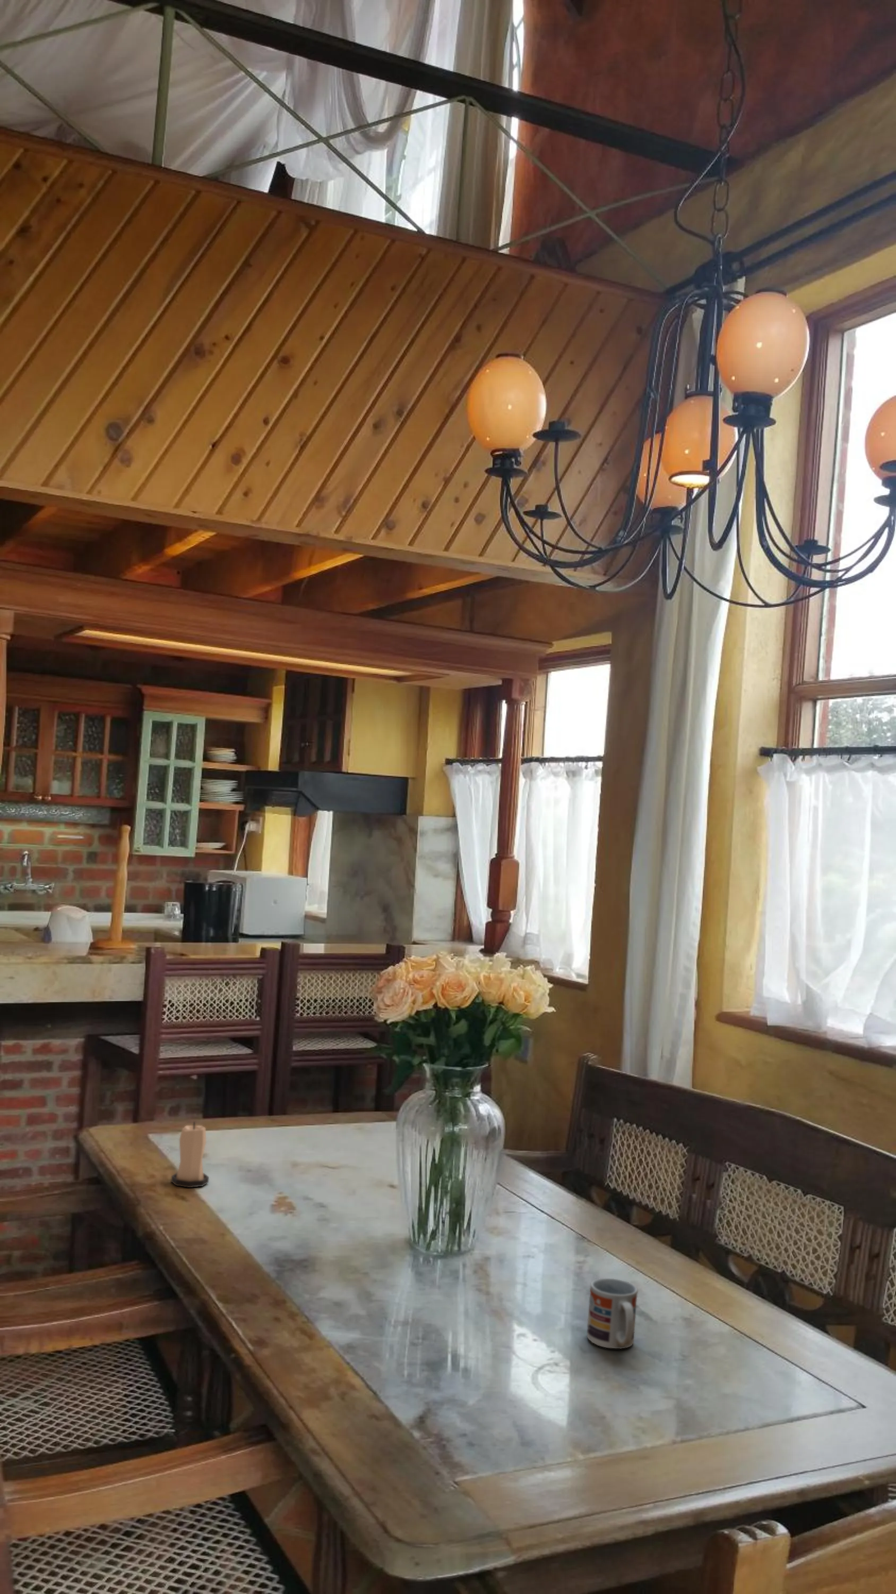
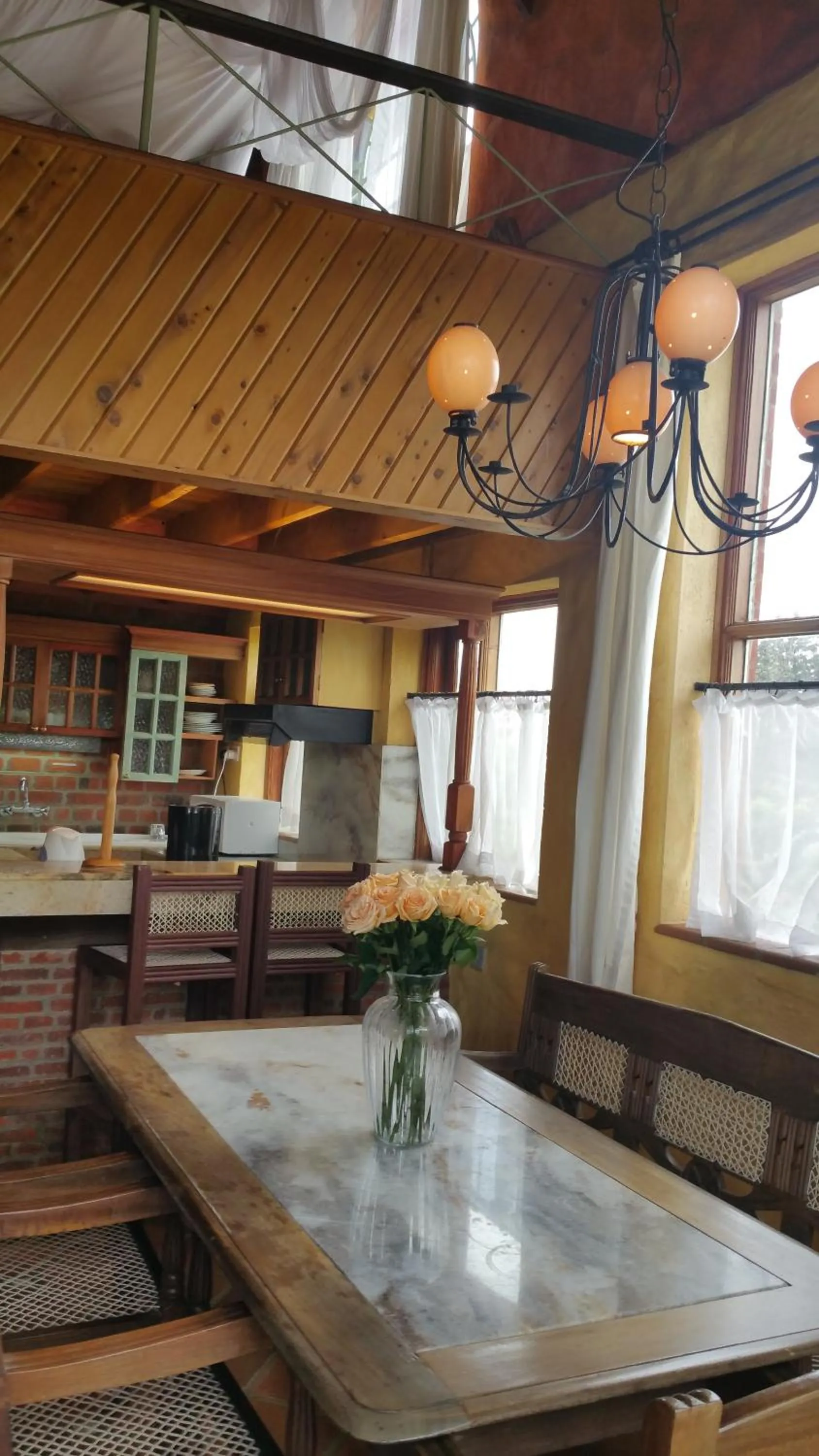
- candle (193, 1152)
- cup (616, 1316)
